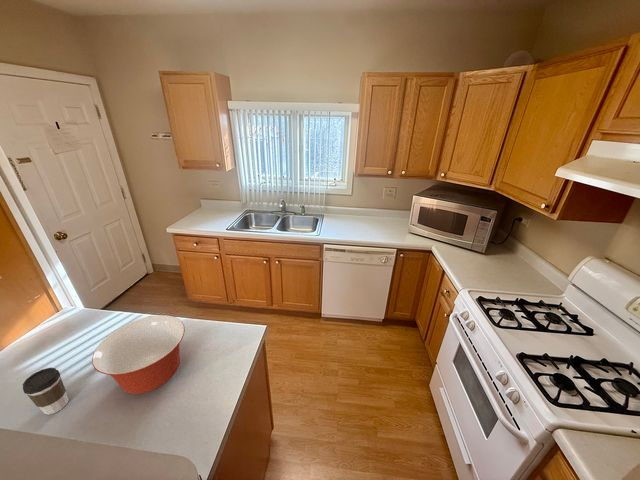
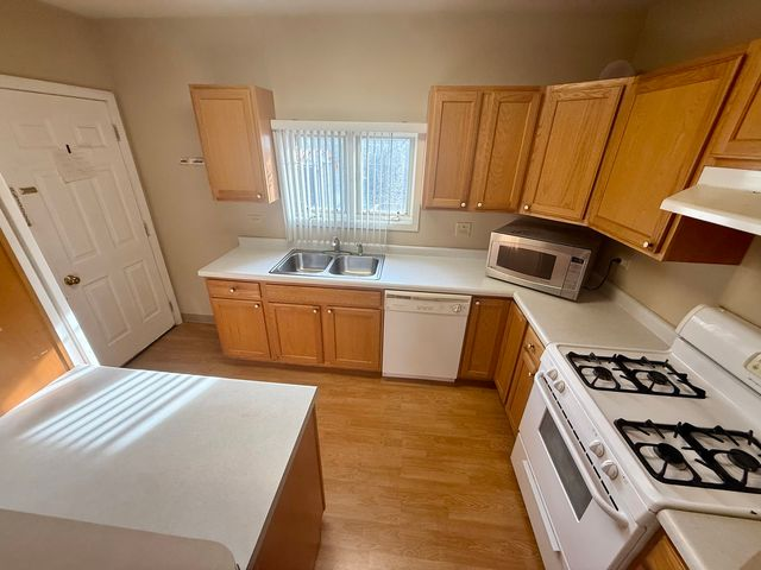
- coffee cup (48, 392)
- mixing bowl (147, 358)
